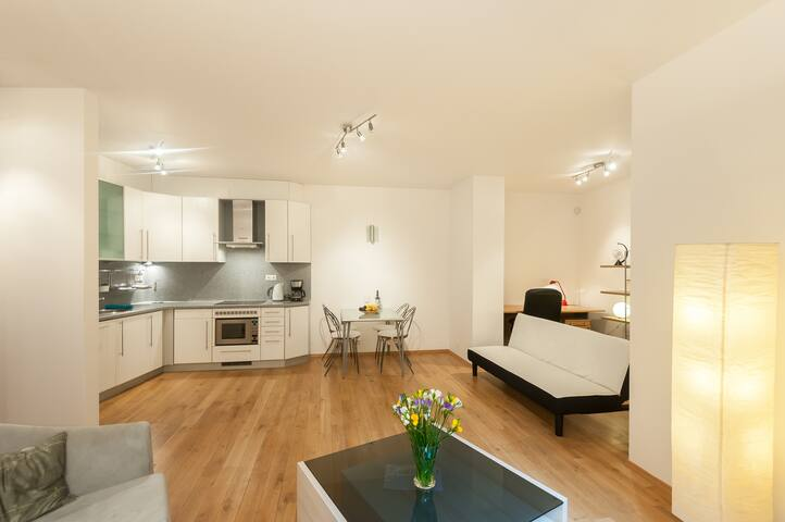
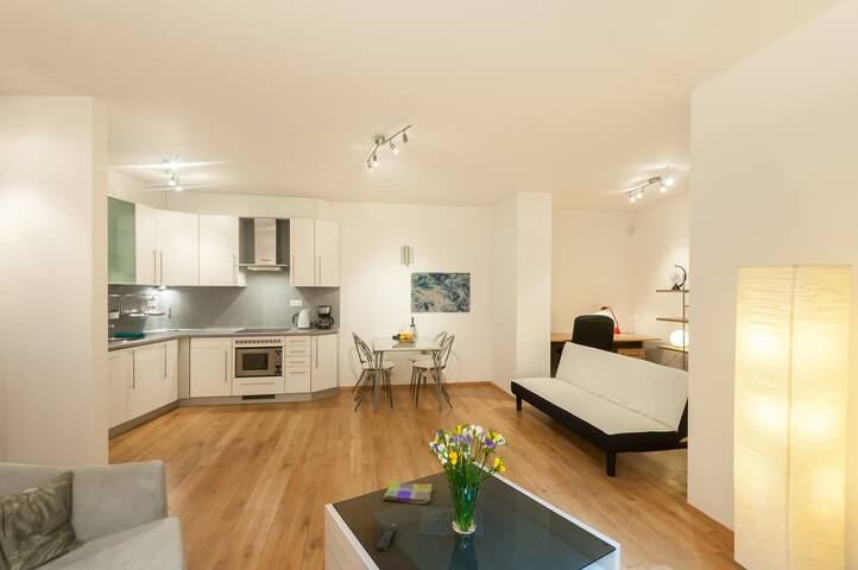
+ wall art (440, 292)
+ remote control (387, 536)
+ dish towel (409, 490)
